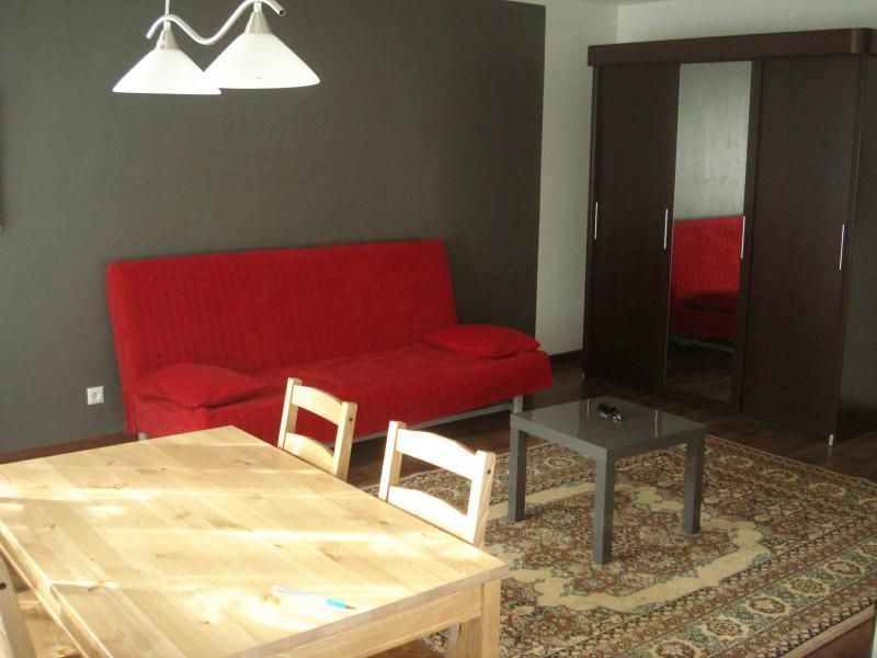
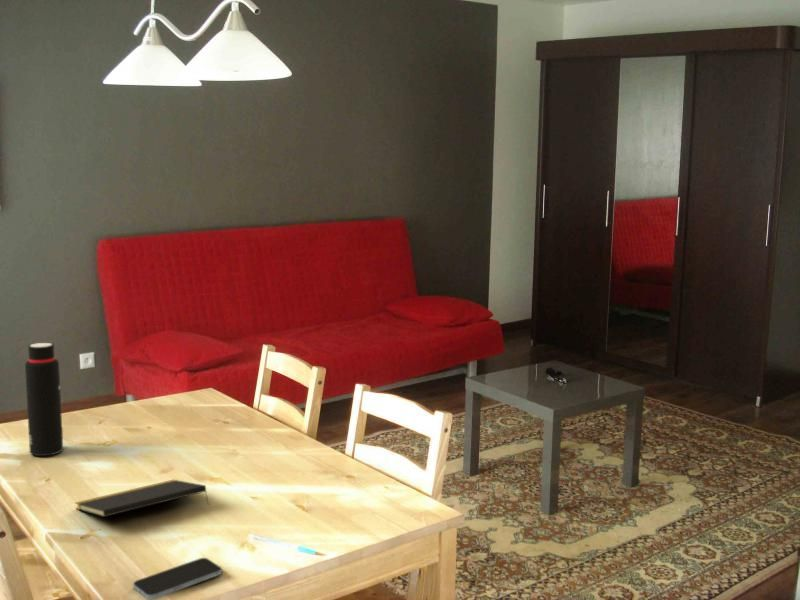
+ water bottle (43, 397)
+ notepad (141, 497)
+ smartphone (178, 577)
